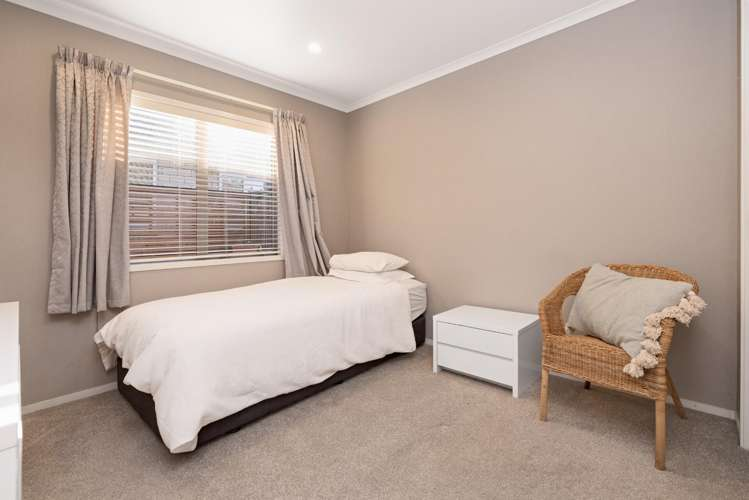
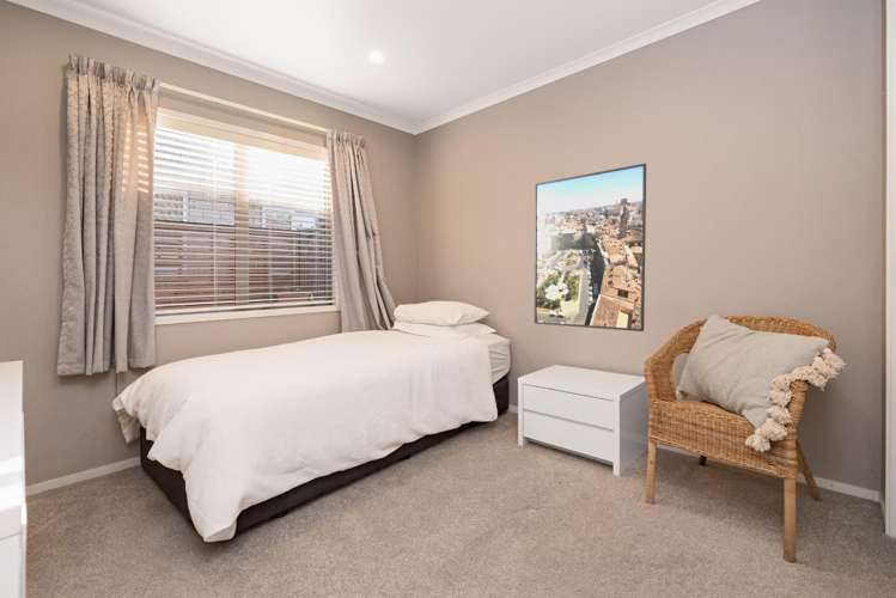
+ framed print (585, 251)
